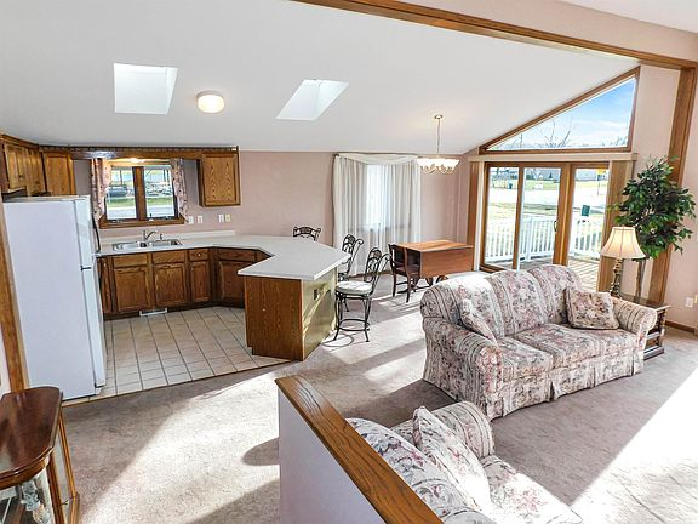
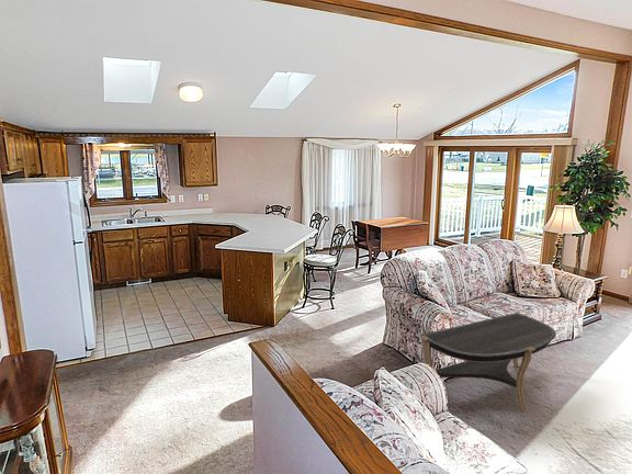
+ coffee table (497, 364)
